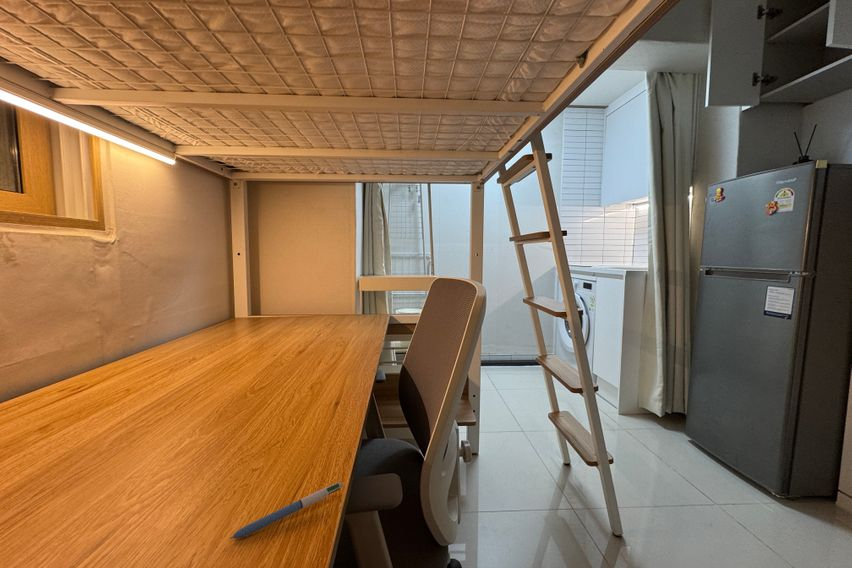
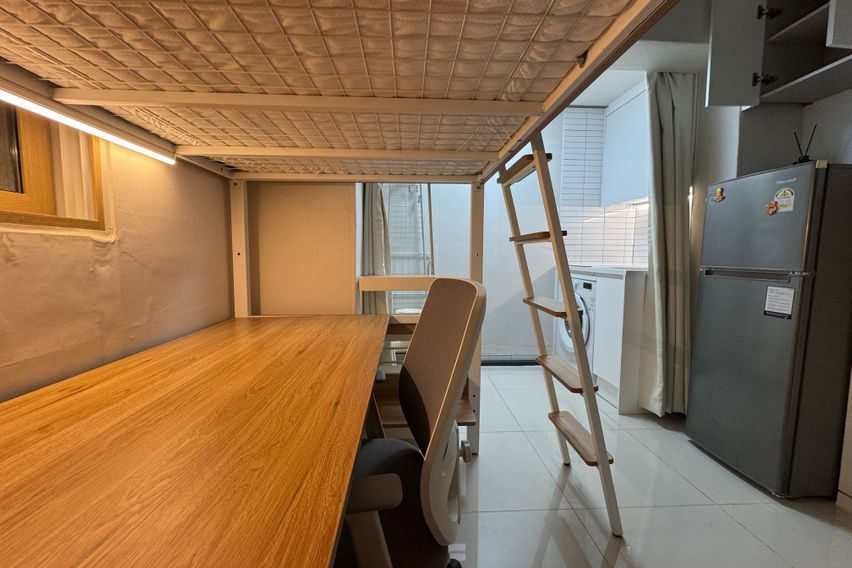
- pen (291, 507)
